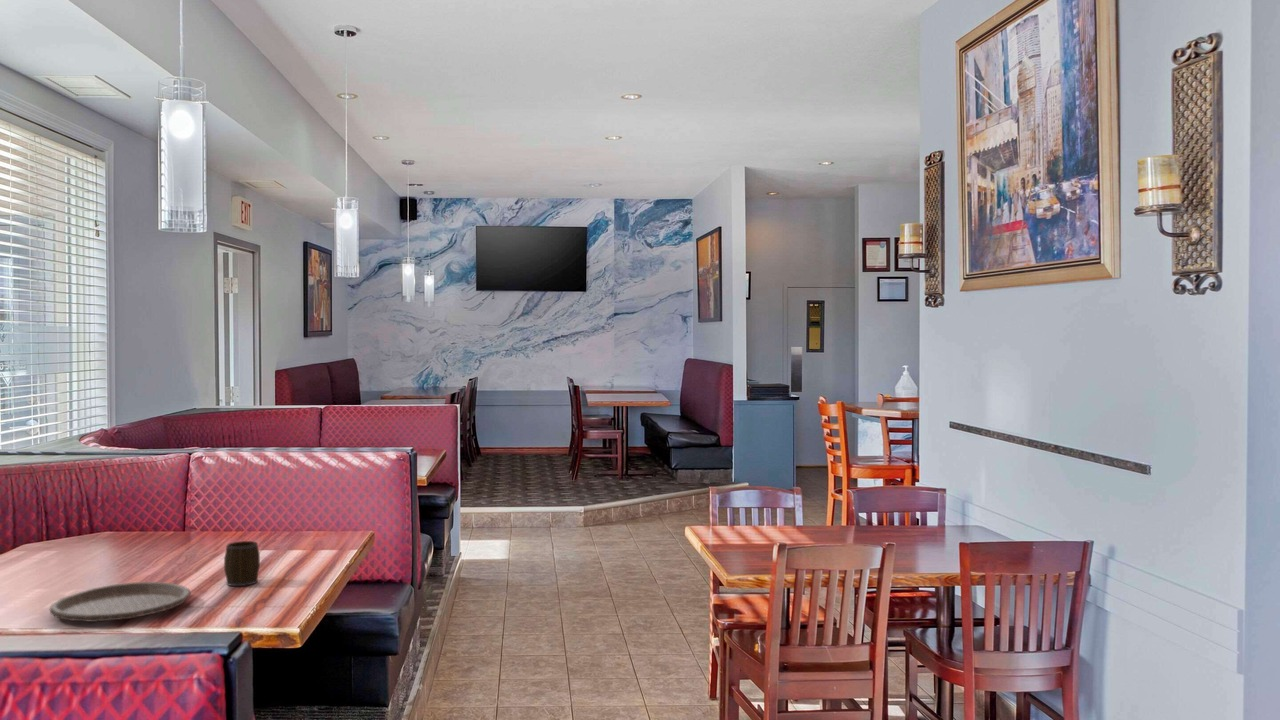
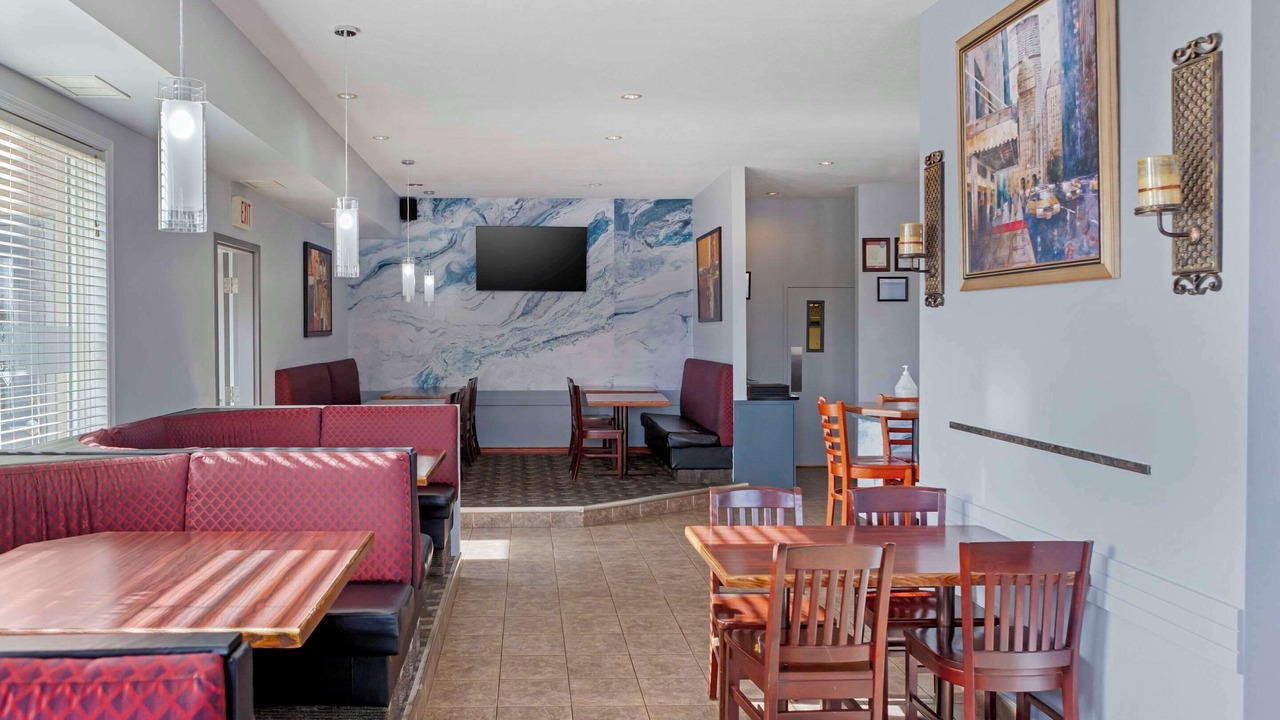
- mug (240, 561)
- plate (122, 602)
